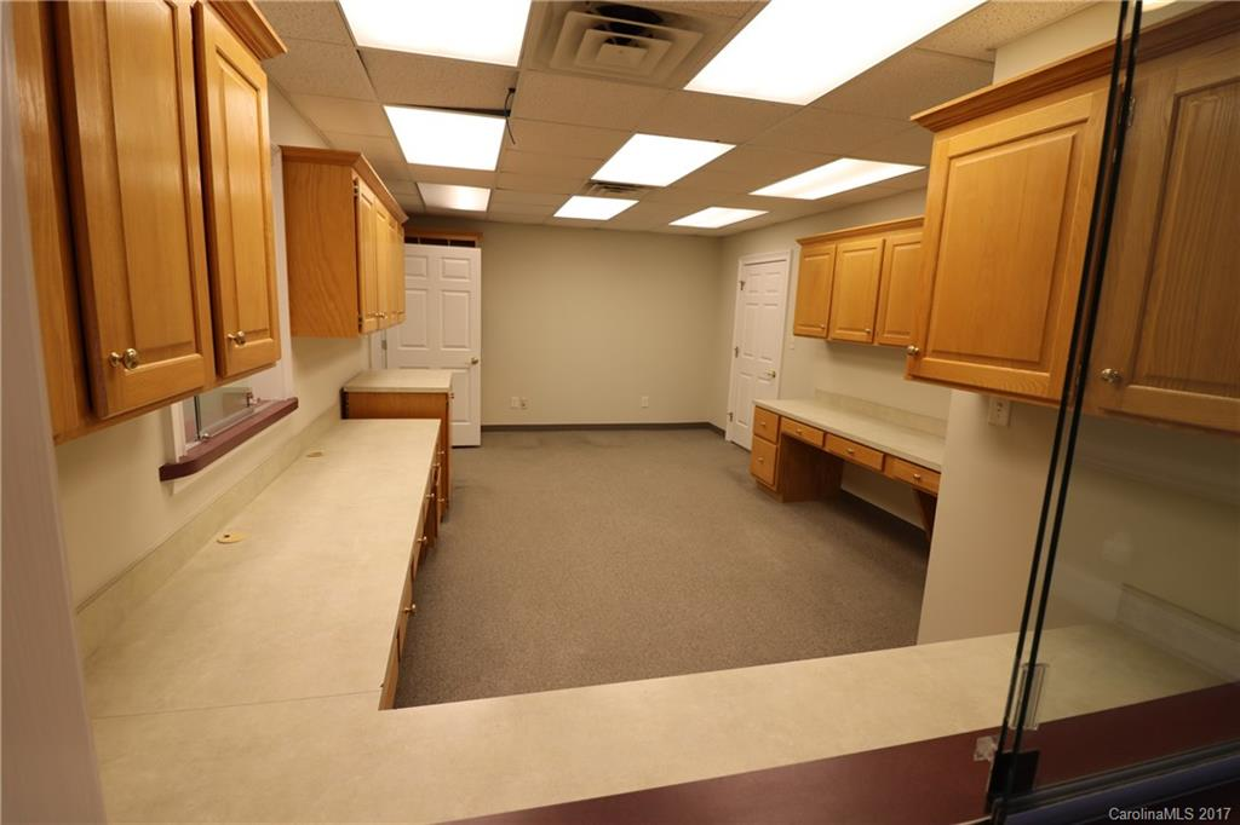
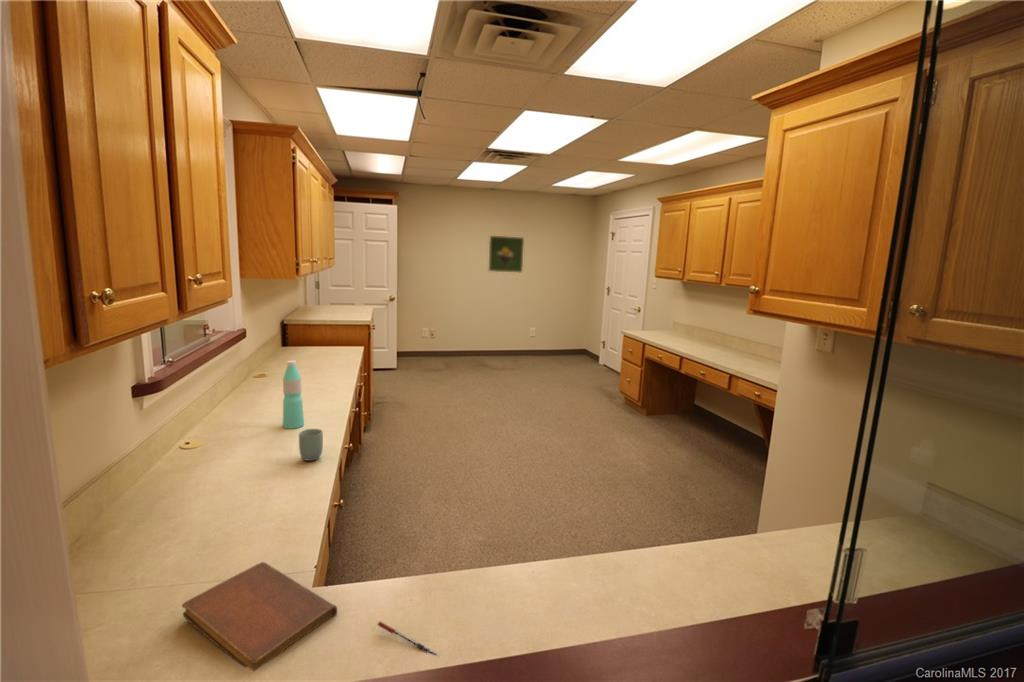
+ pen (408, 639)
+ notebook (259, 610)
+ water bottle (292, 393)
+ cup (311, 445)
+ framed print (506, 254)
